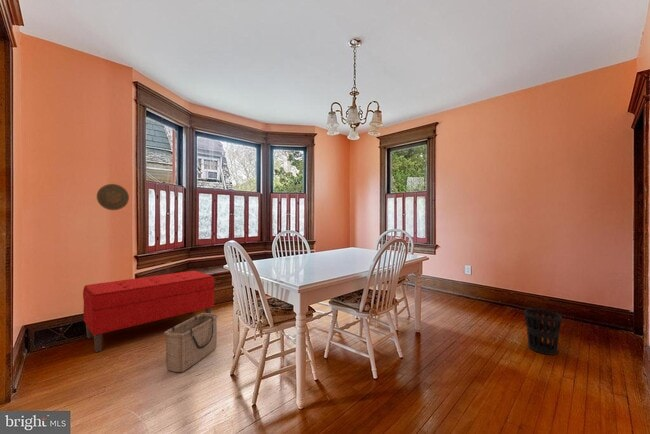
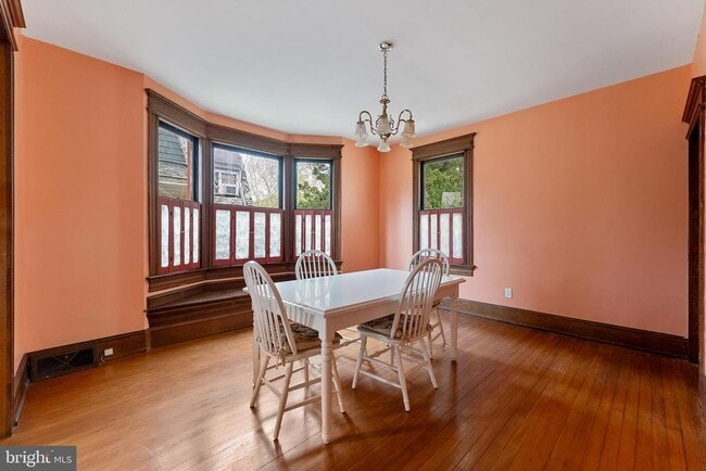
- wastebasket (542, 331)
- decorative plate (113, 197)
- basket (193, 340)
- bench (153, 304)
